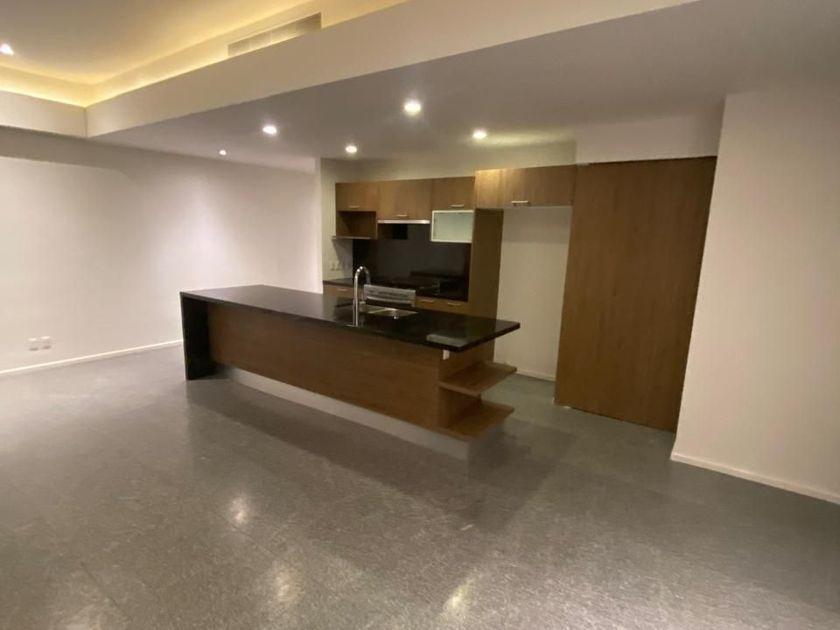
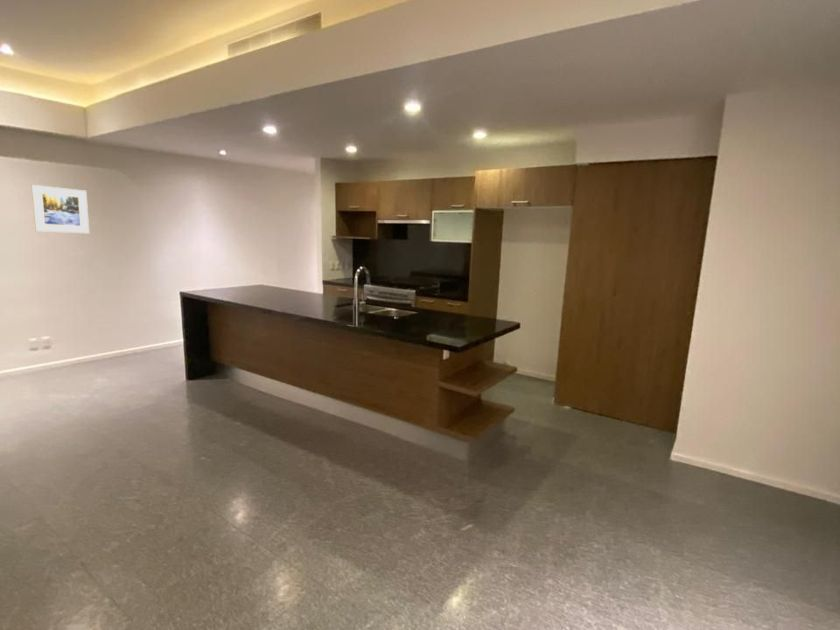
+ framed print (61, 210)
